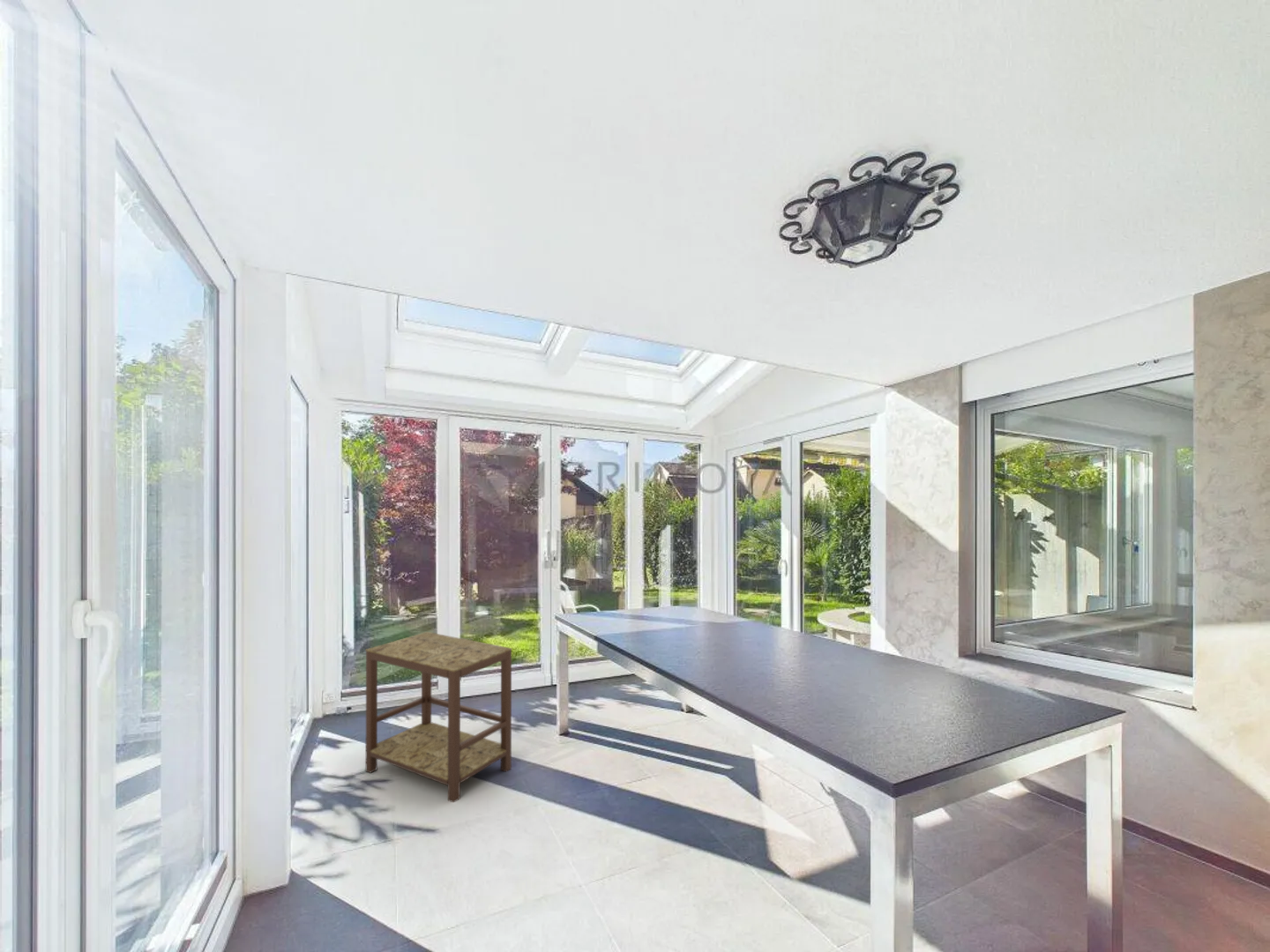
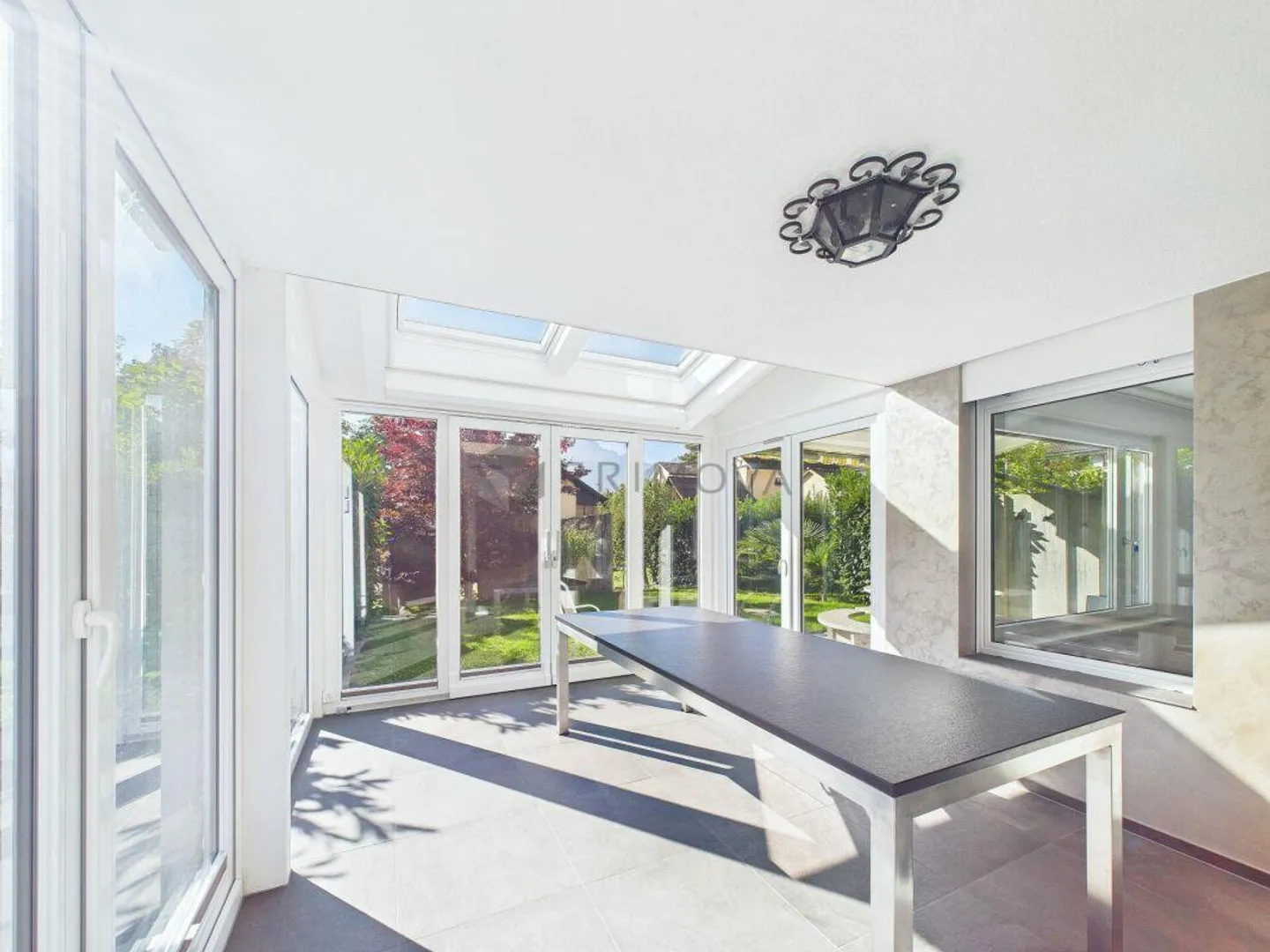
- side table (440, 705)
